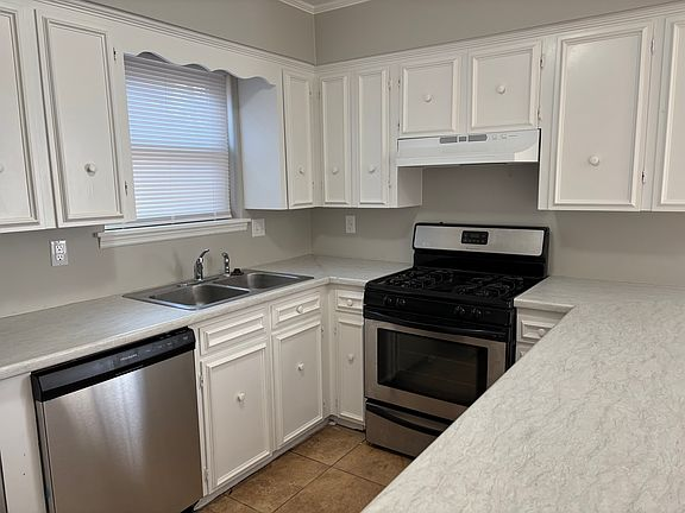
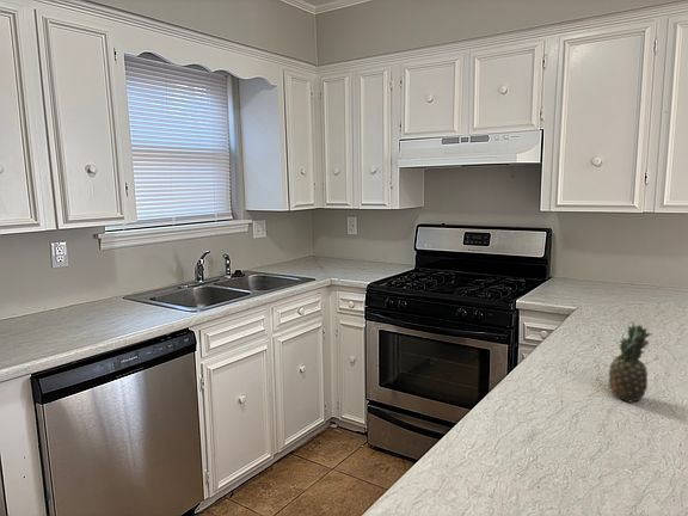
+ fruit (629, 360)
